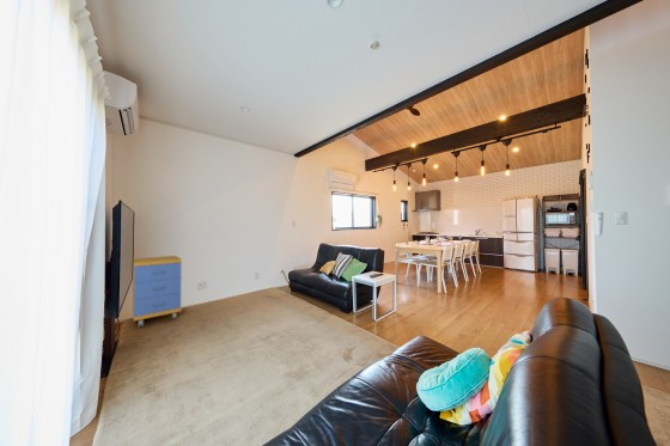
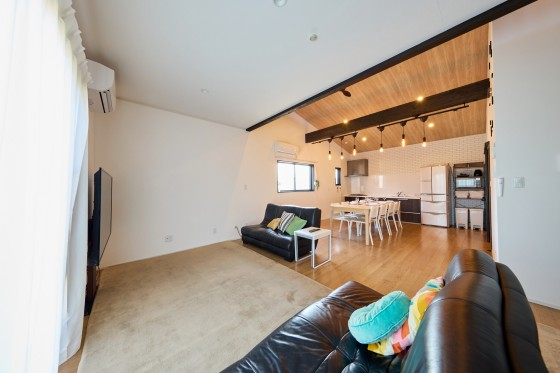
- storage cabinet (157, 288)
